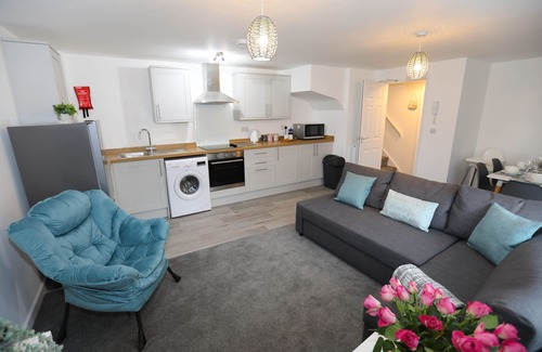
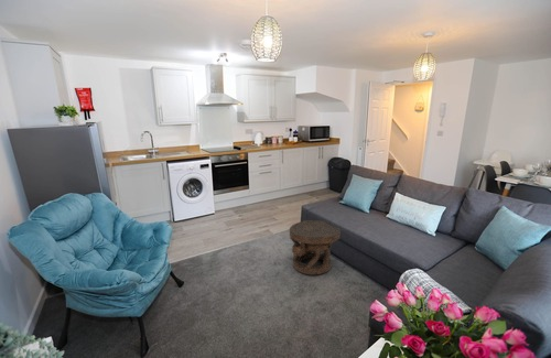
+ carved stool (312, 246)
